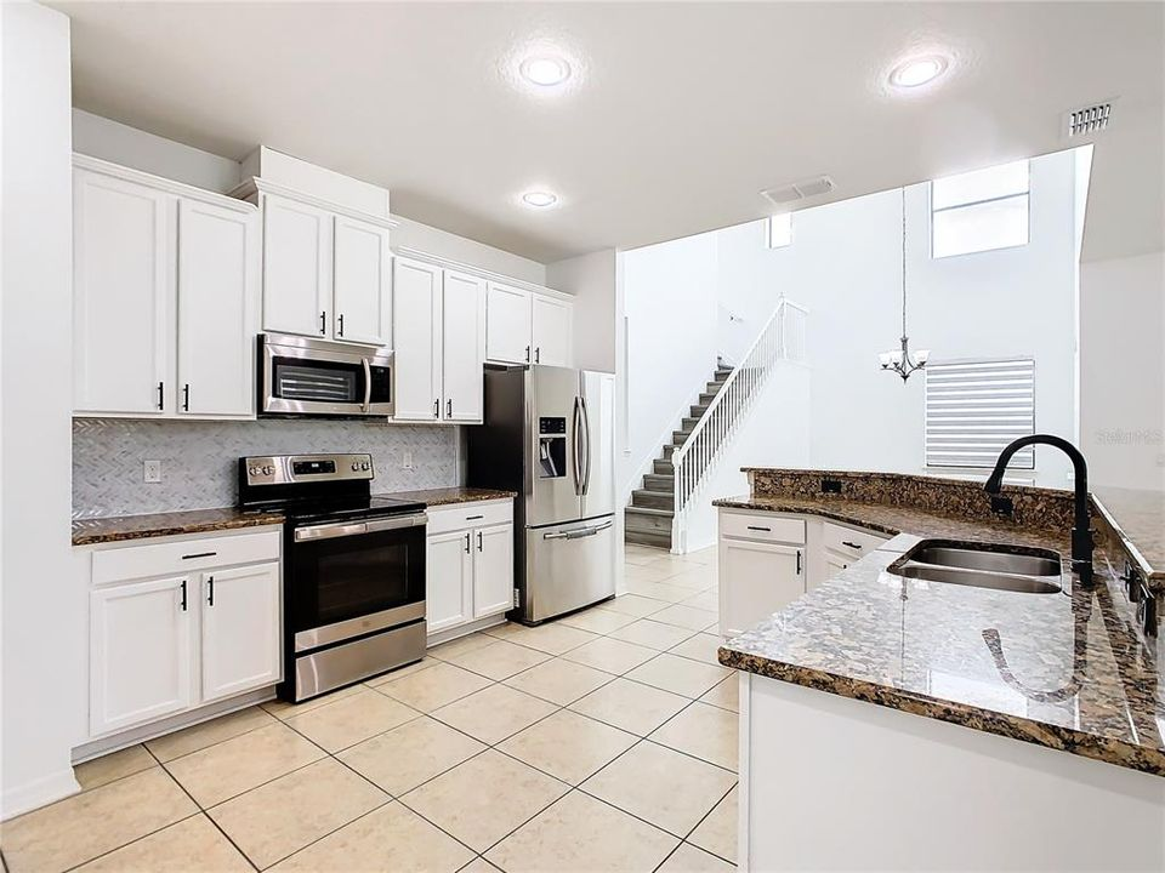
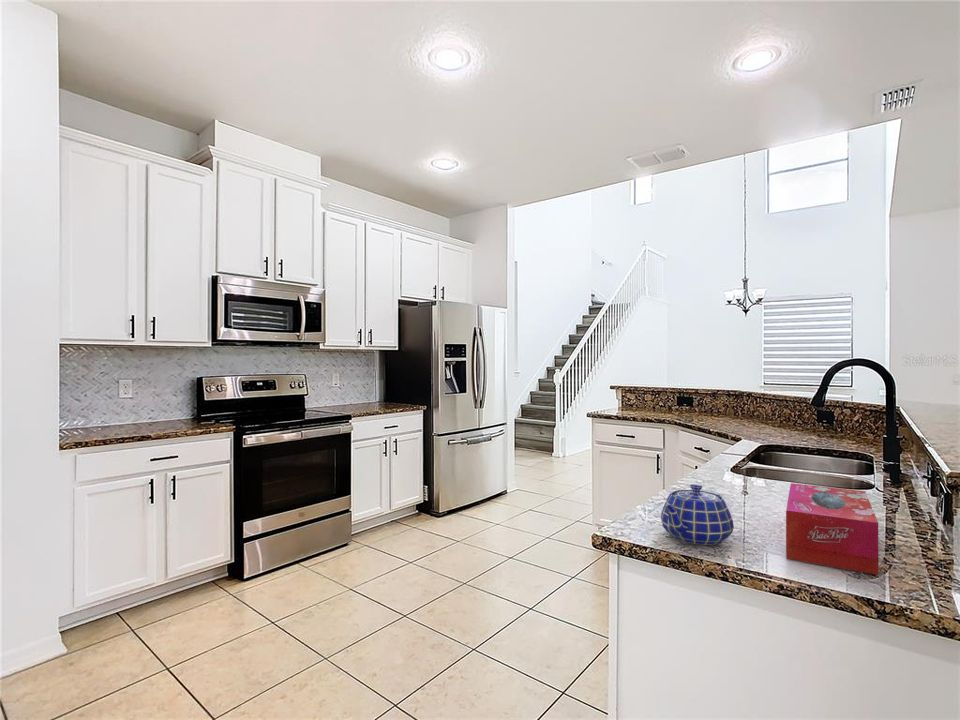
+ teapot (694, 511)
+ tissue box (828, 522)
